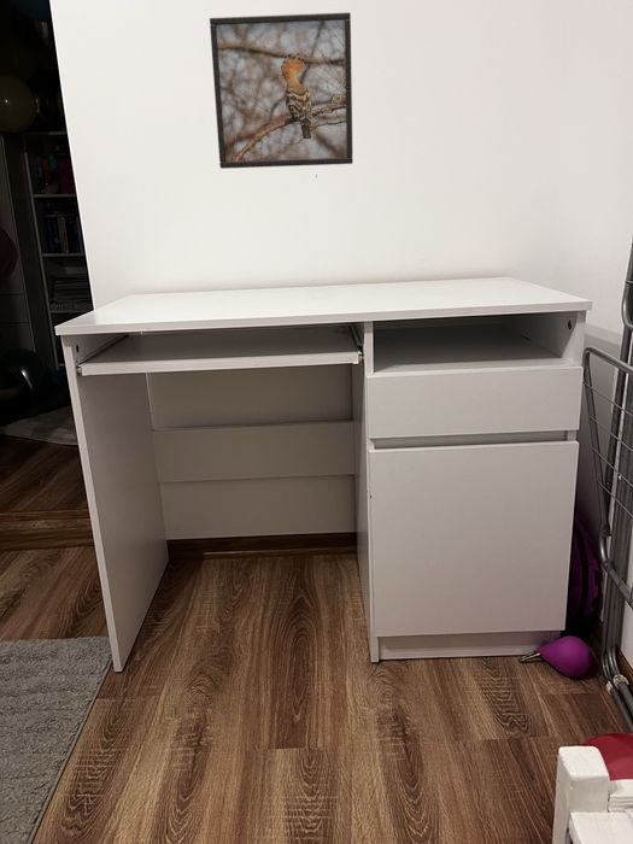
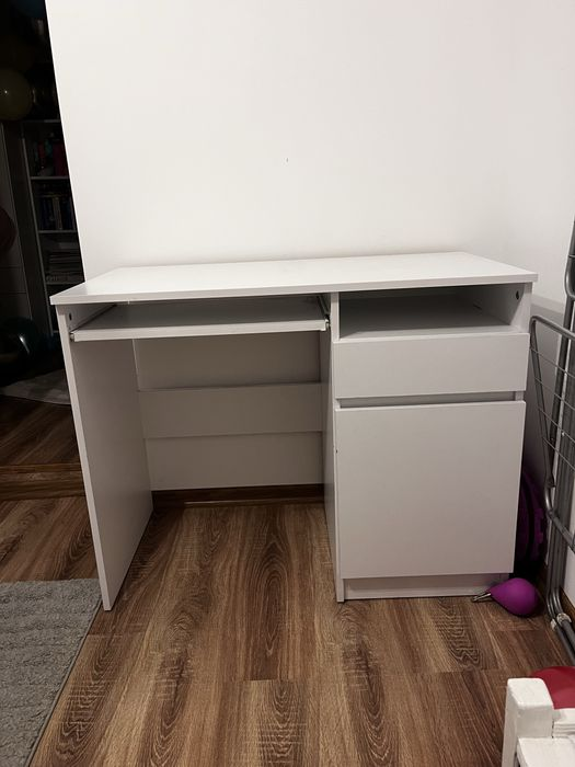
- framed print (283, 93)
